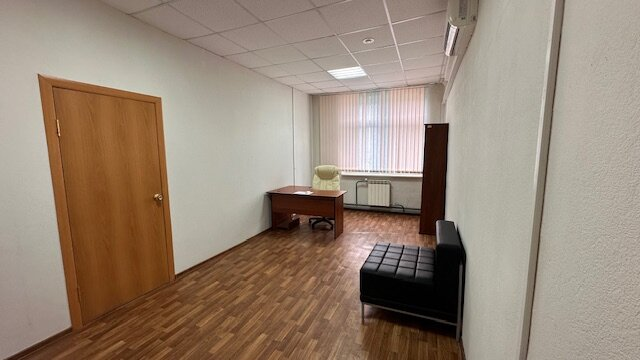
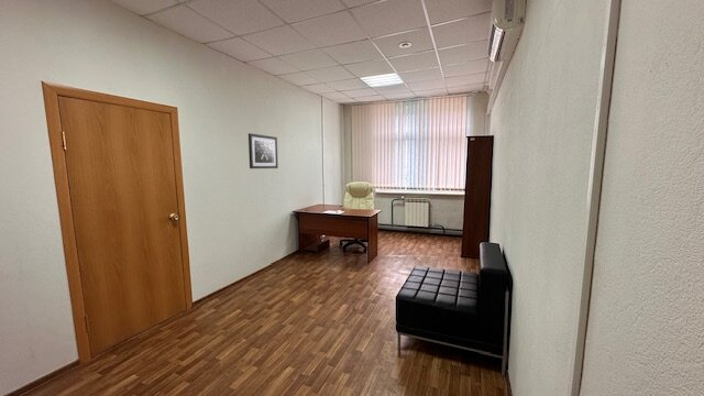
+ wall art (264, 152)
